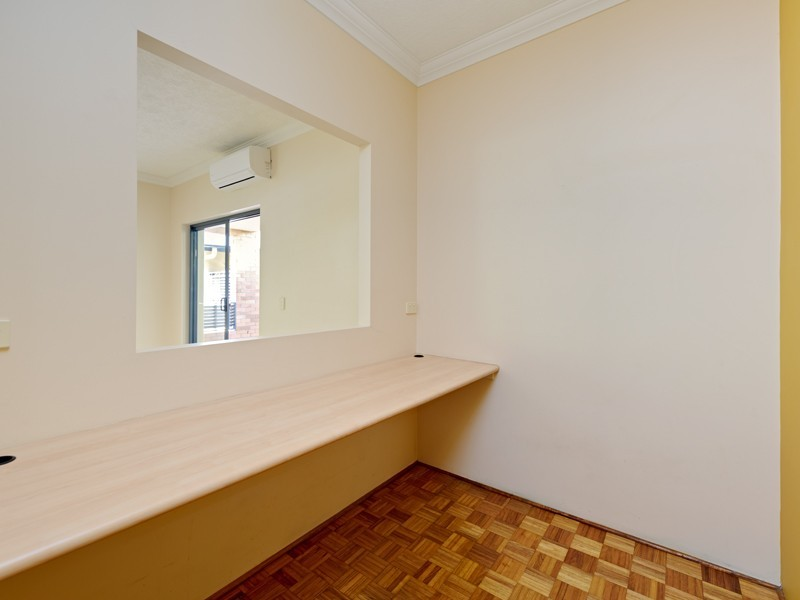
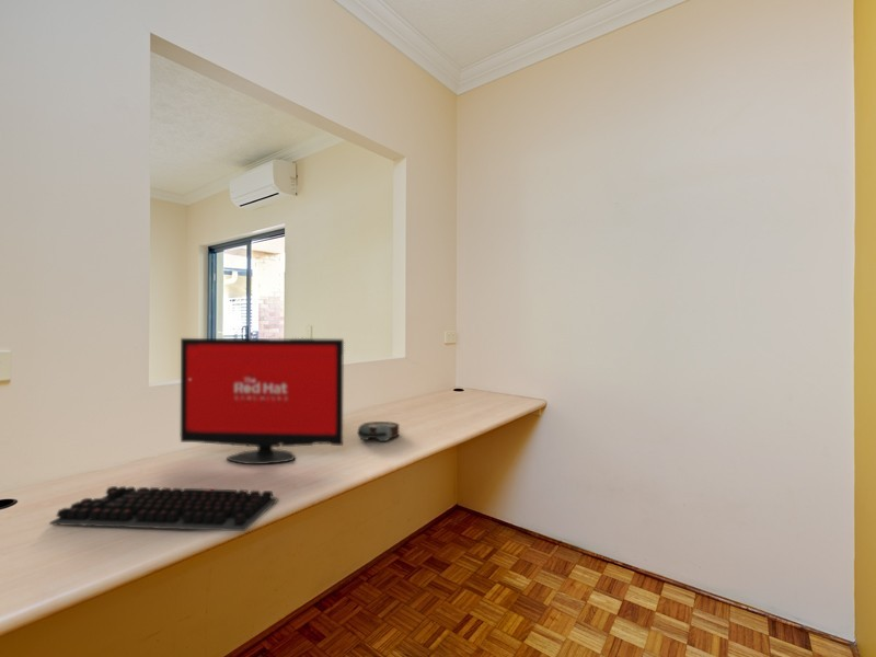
+ alarm clock (378, 429)
+ computer monitor (263, 397)
+ computer keyboard (171, 506)
